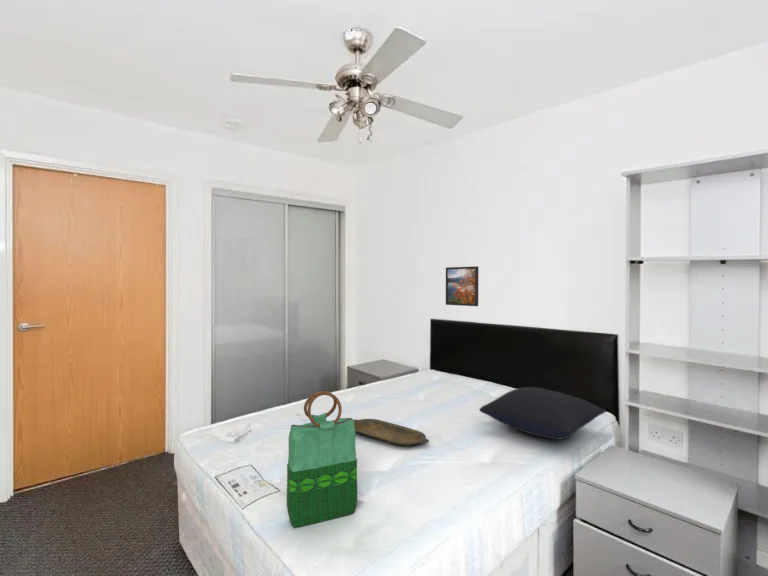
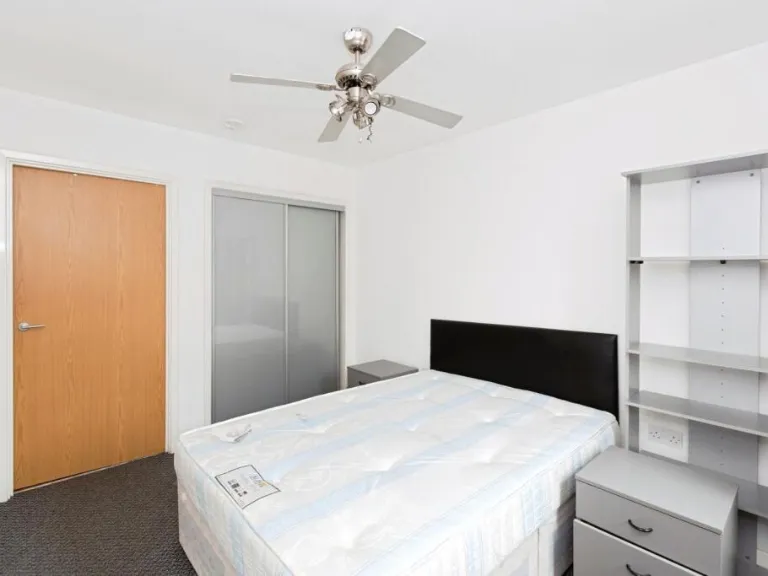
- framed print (461, 286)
- tote bag (322, 453)
- serving tray (386, 432)
- pillow (542, 411)
